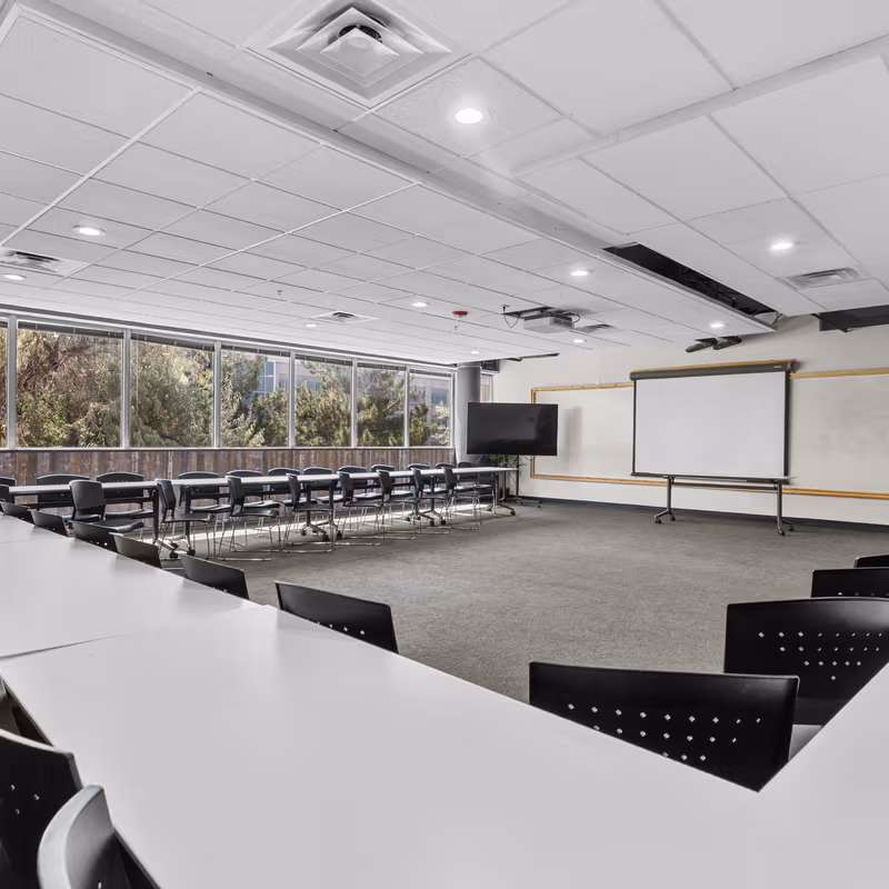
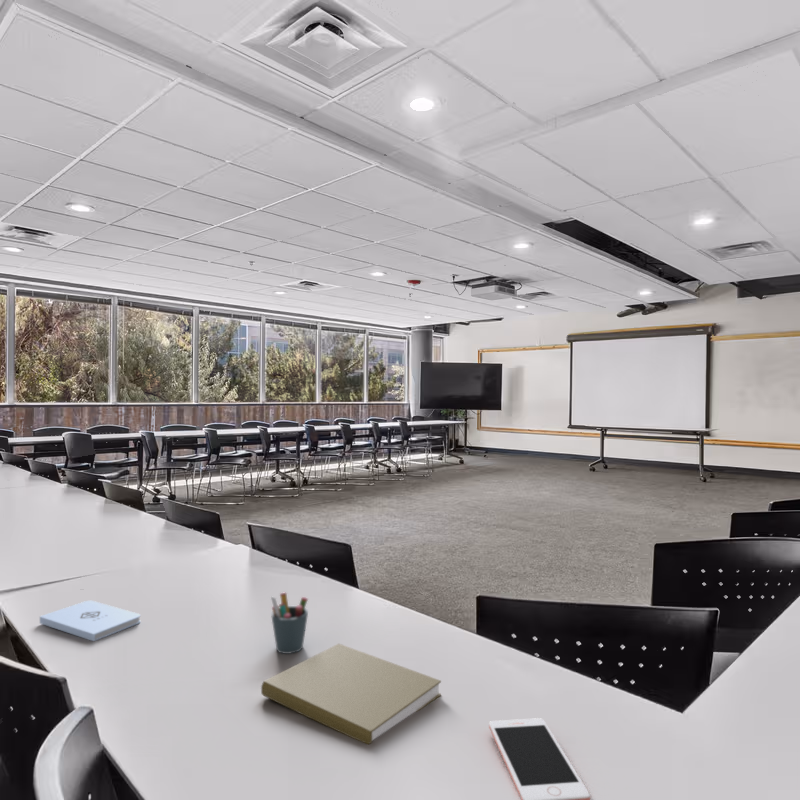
+ book (351, 688)
+ notepad (91, 619)
+ cell phone (534, 757)
+ pen holder (289, 620)
